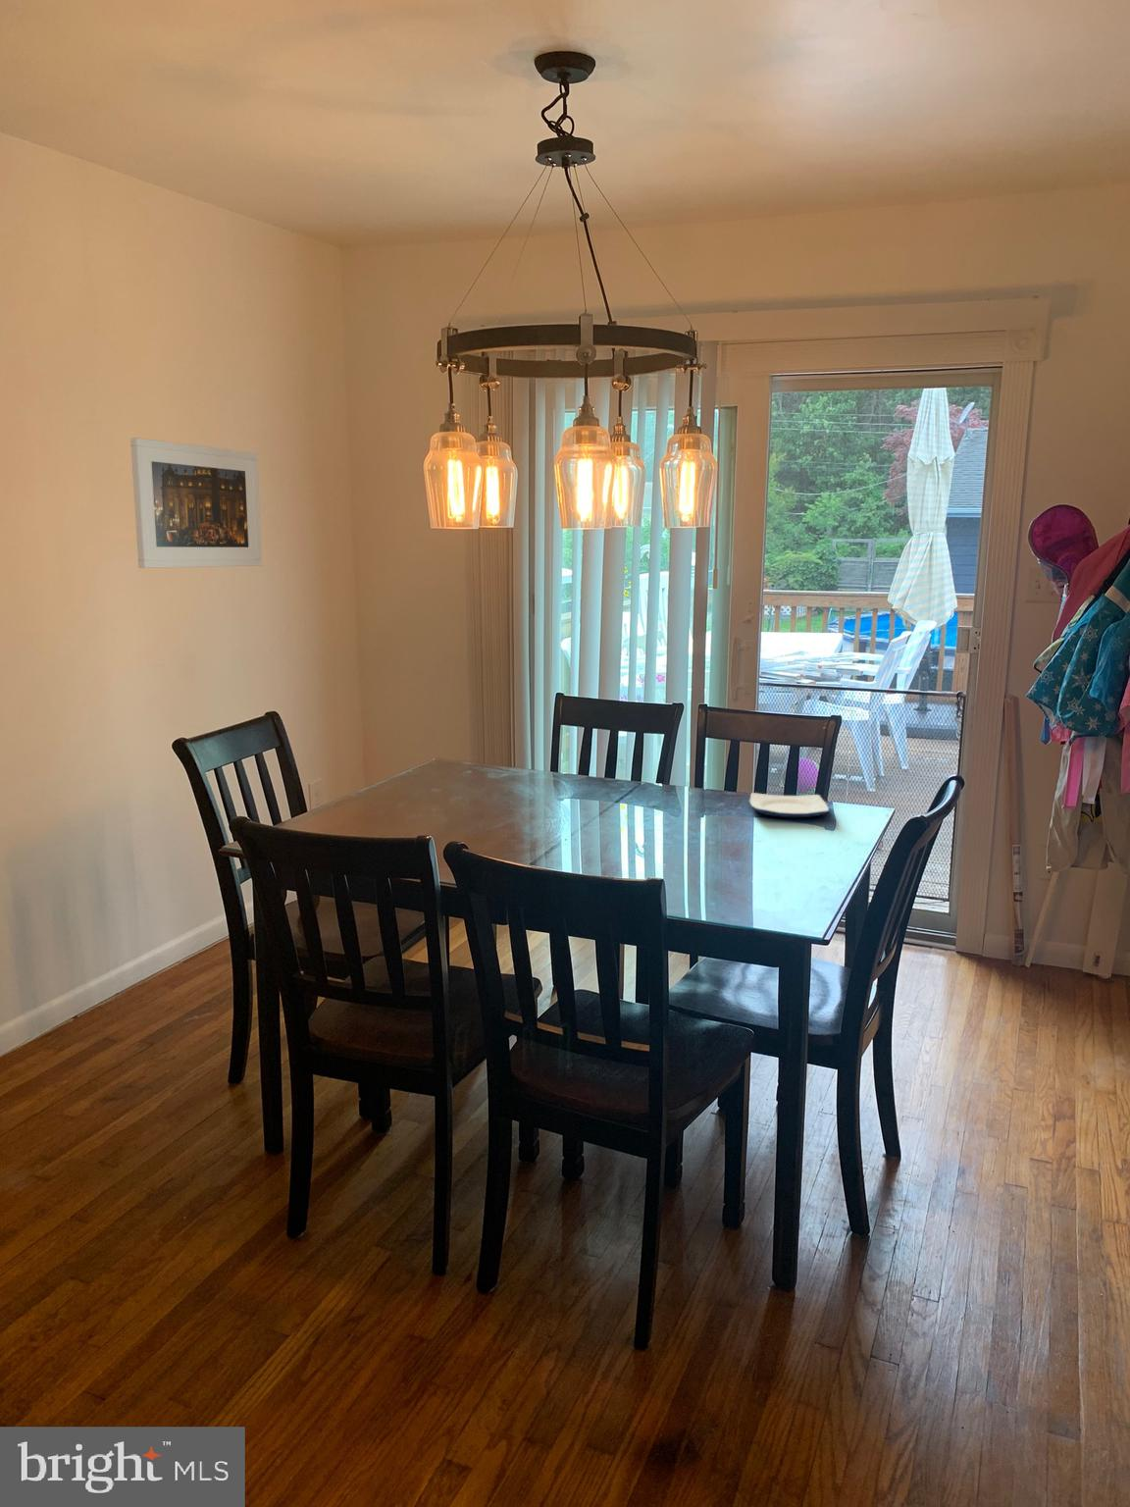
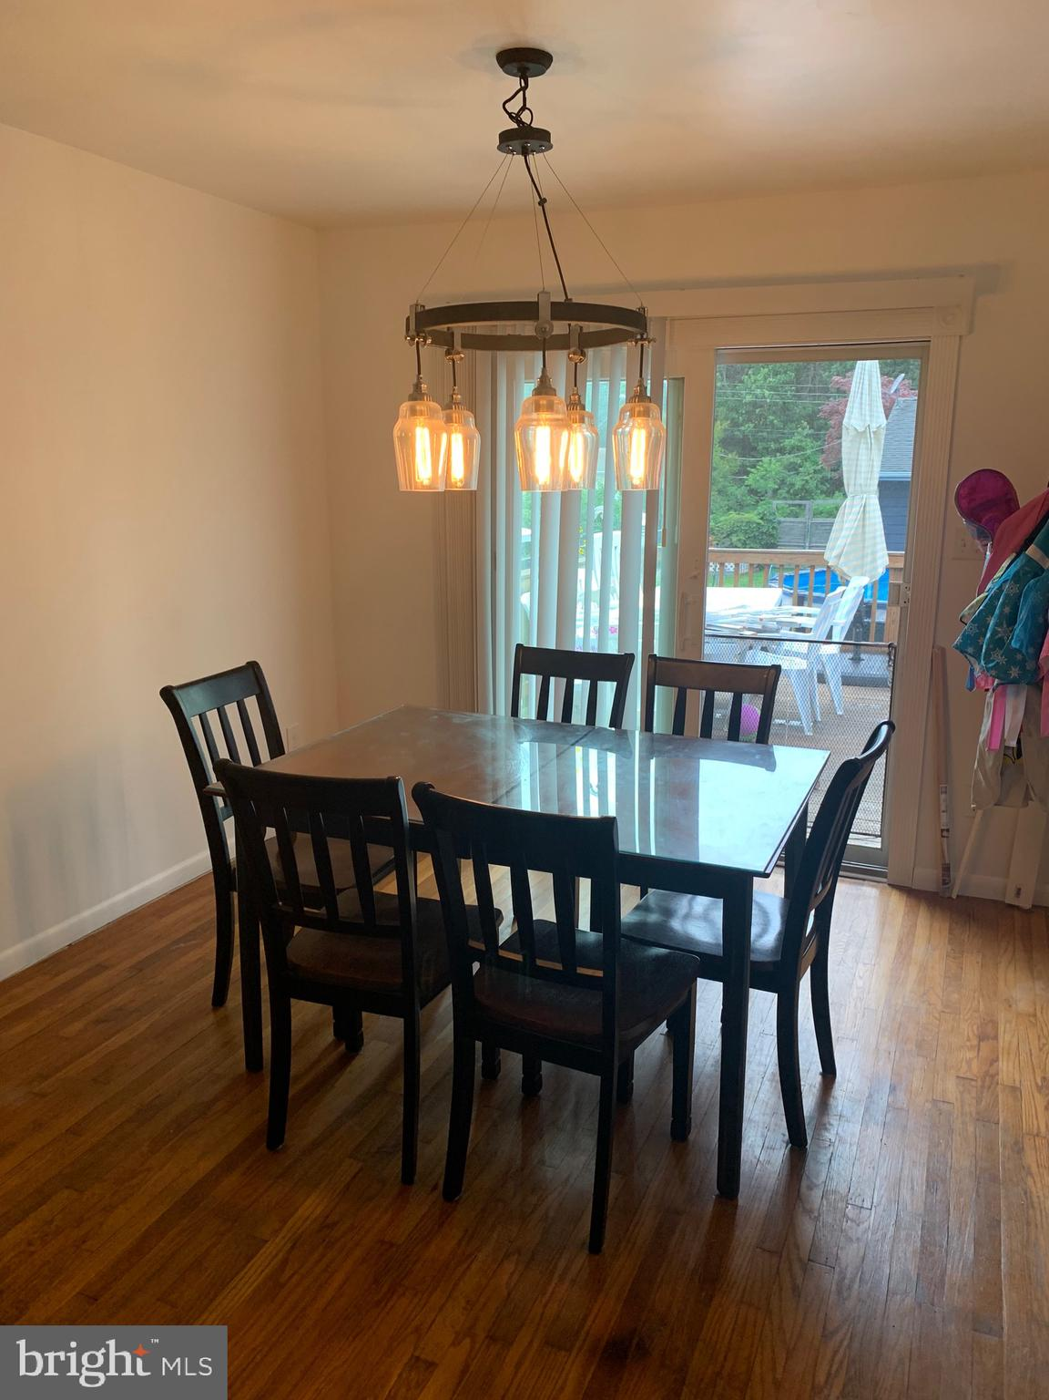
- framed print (201, 507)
- plate (788, 806)
